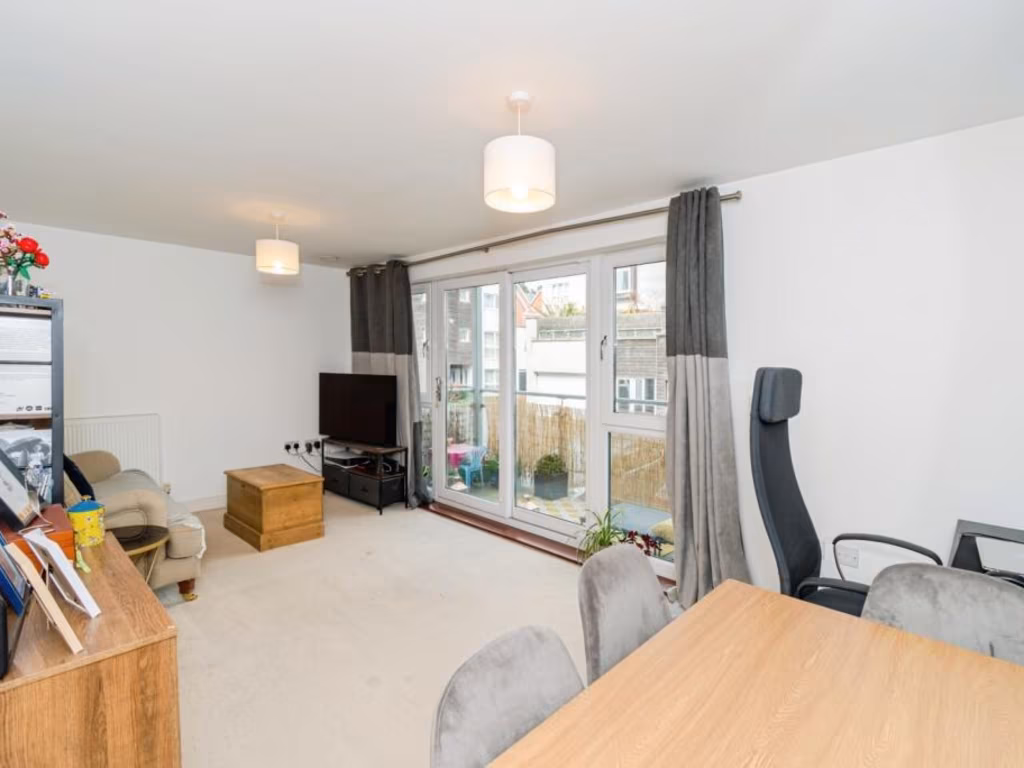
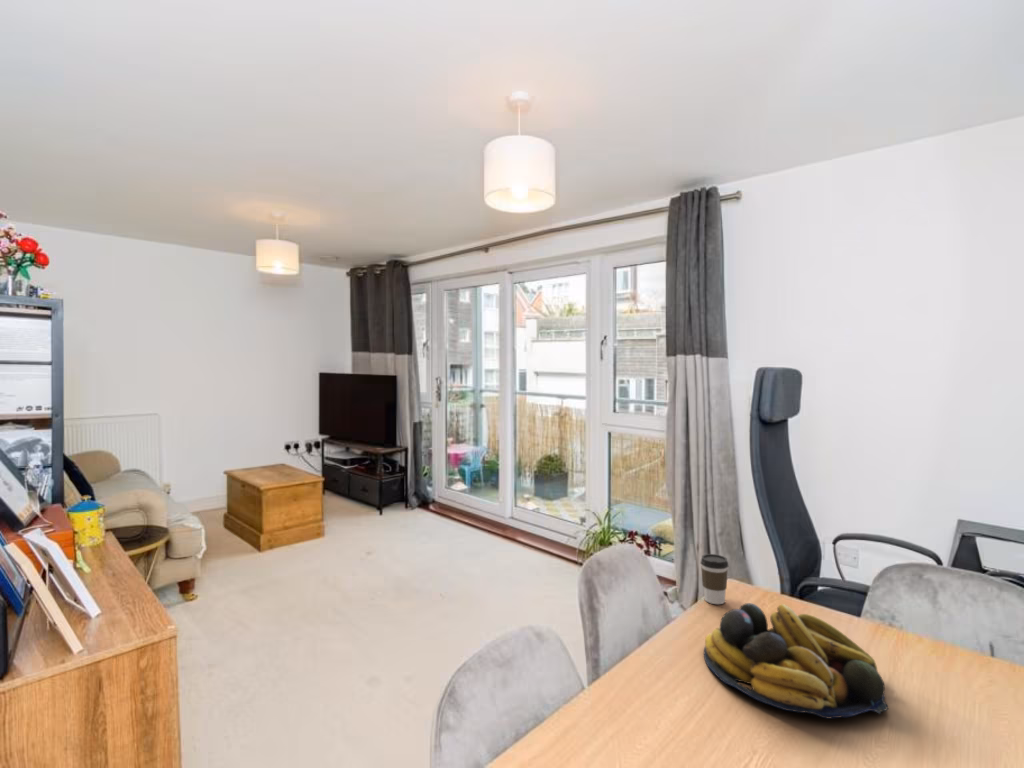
+ coffee cup (714, 579)
+ fruit bowl (787, 641)
